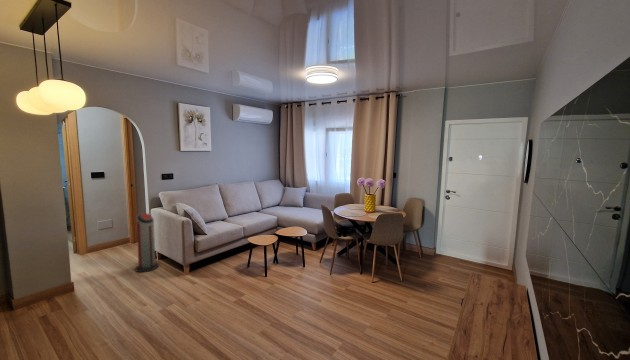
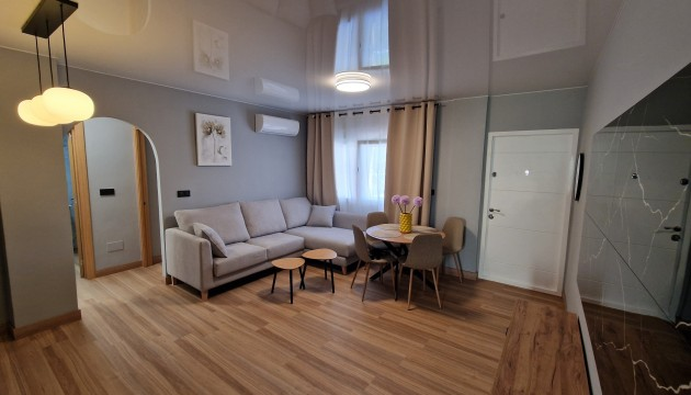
- air purifier (146, 241)
